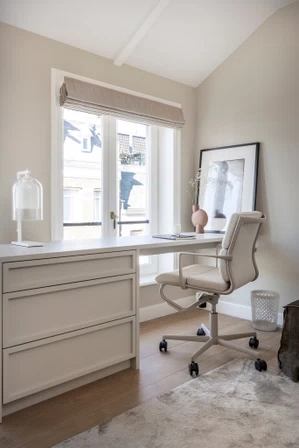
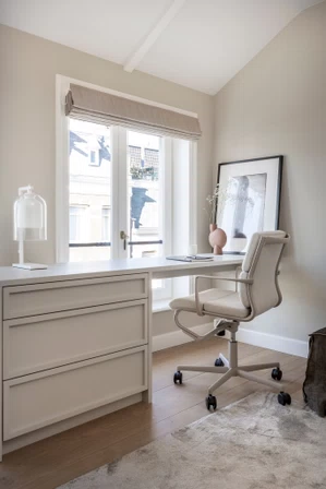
- wastebasket (264, 310)
